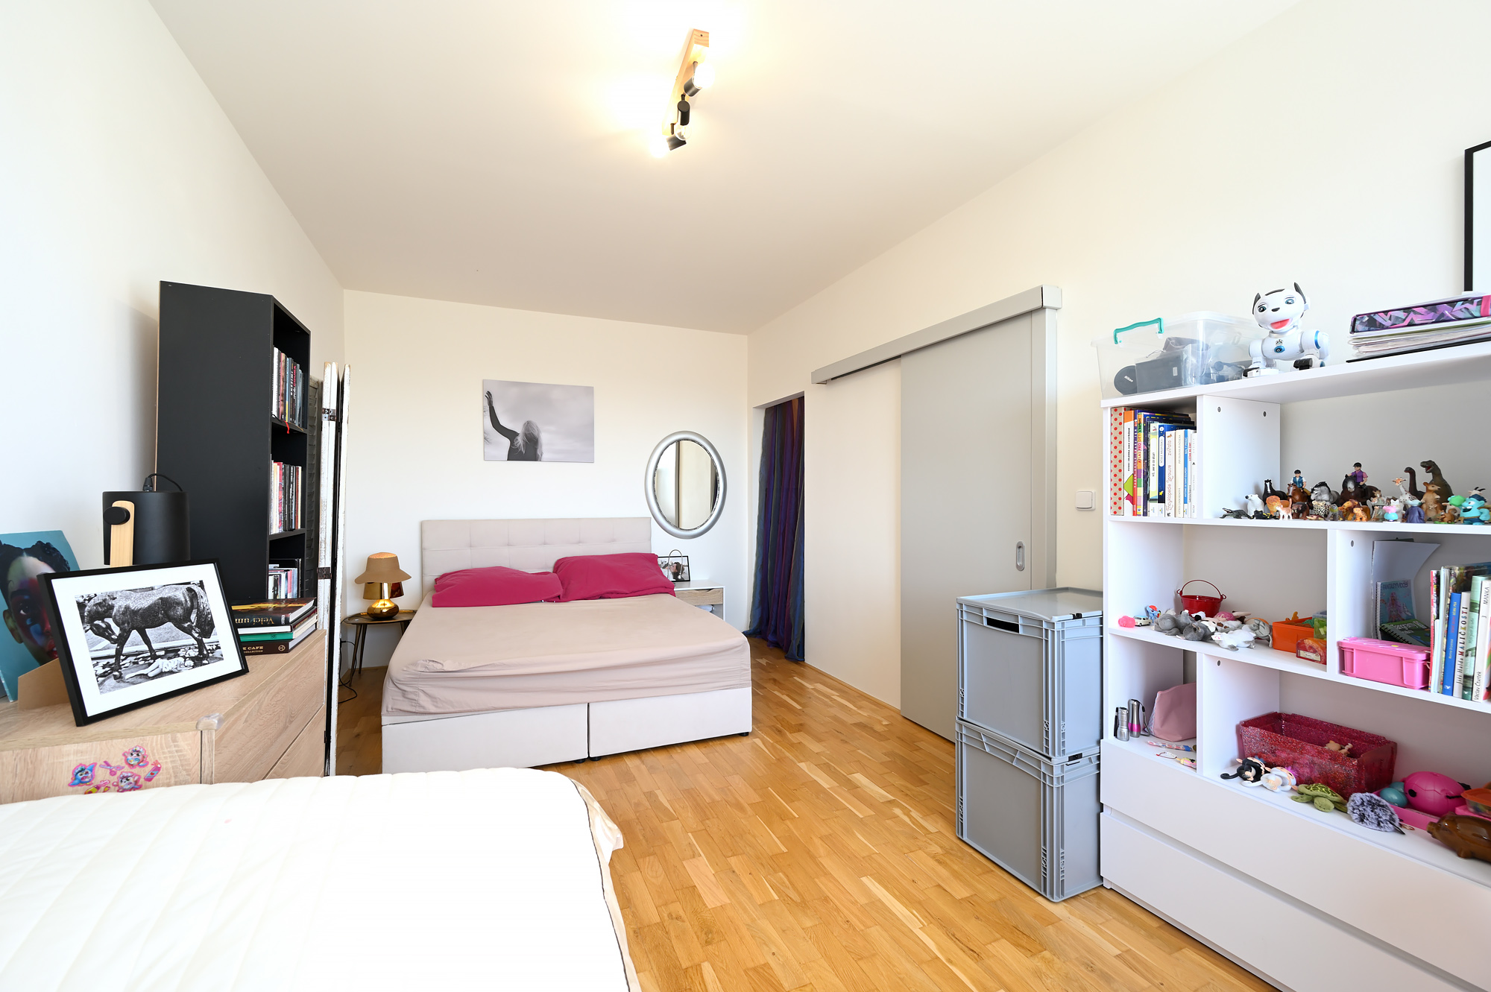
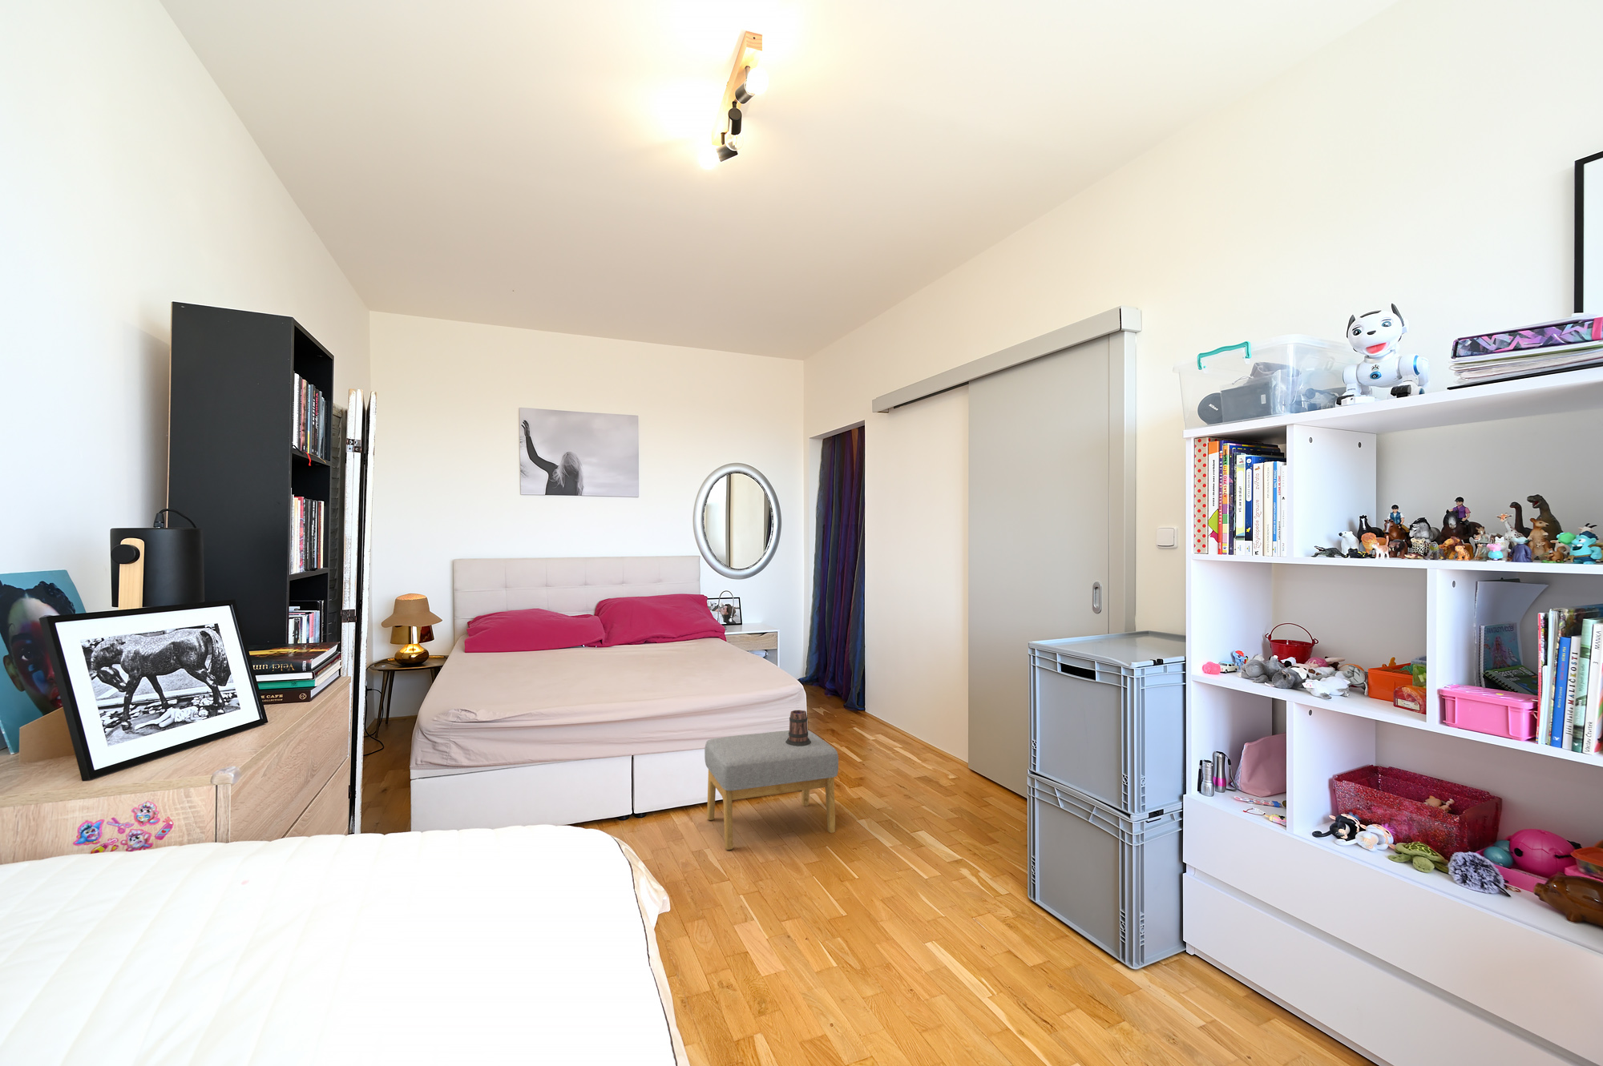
+ mug (796, 725)
+ footstool (770, 783)
